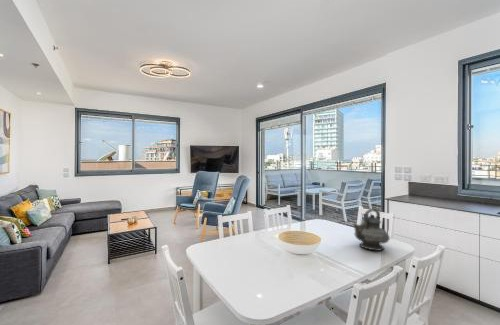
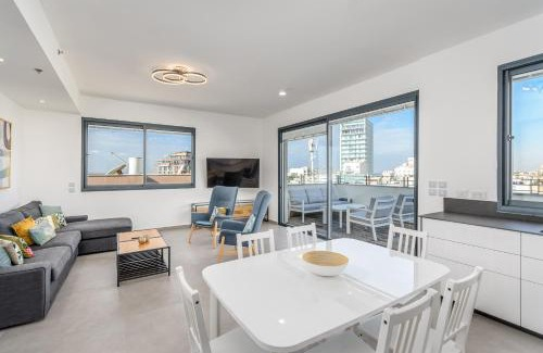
- teapot (367, 228)
